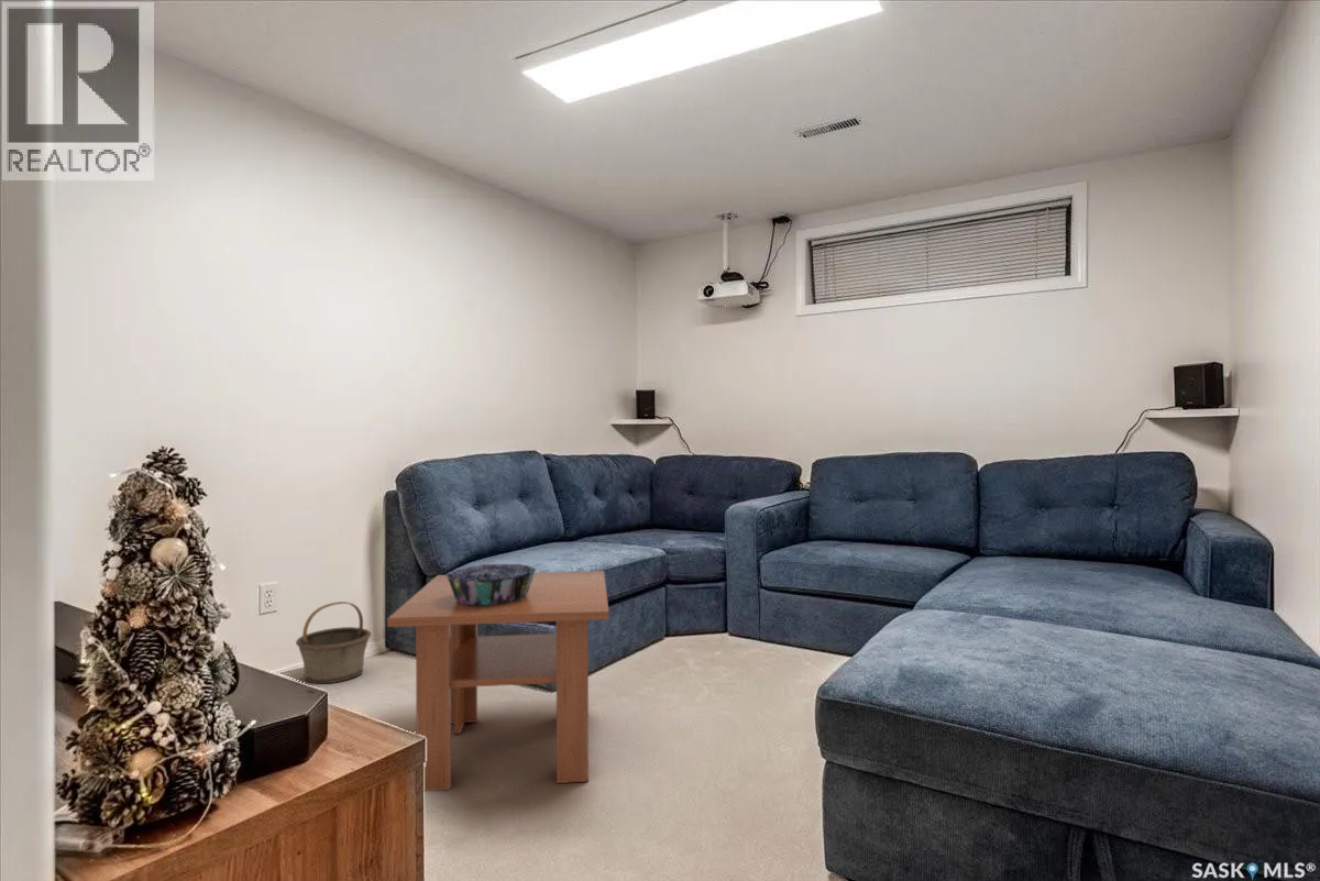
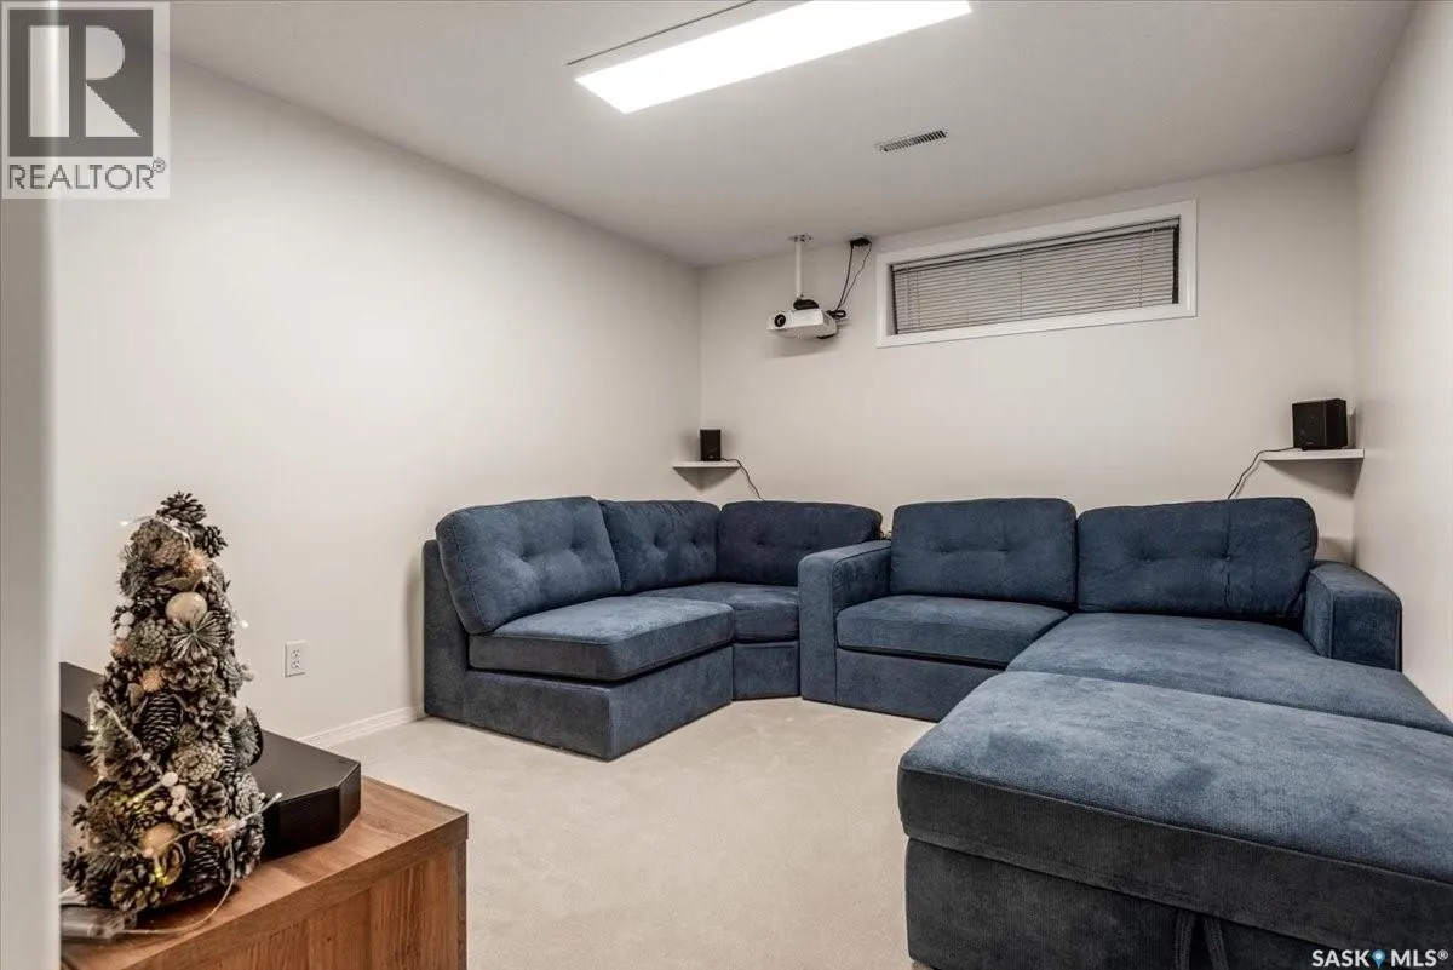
- decorative bowl (492, 584)
- coffee table (513, 669)
- basket (333, 639)
